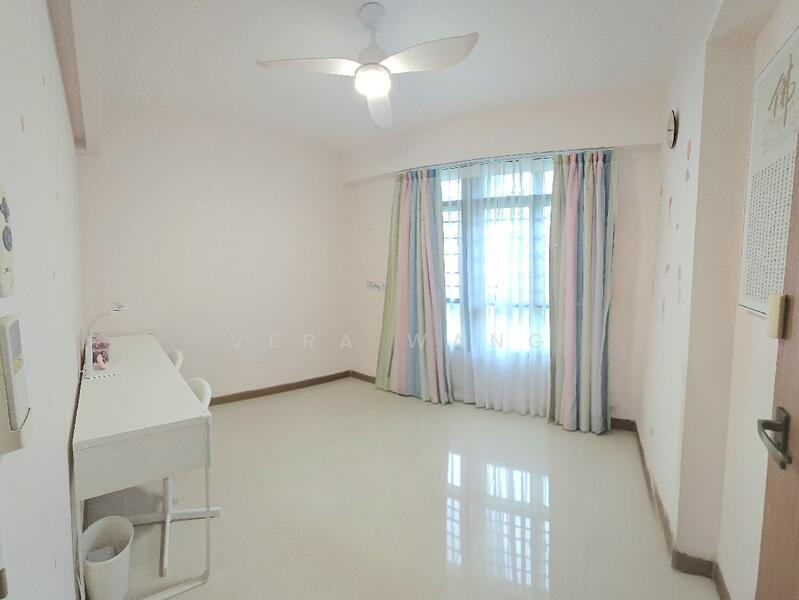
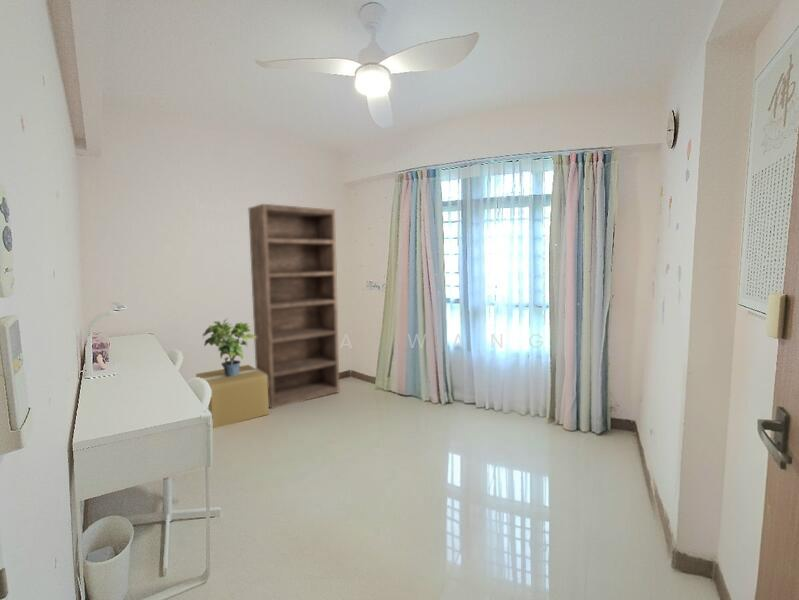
+ bookshelf (296, 304)
+ cardboard box (232, 393)
+ potted plant (228, 346)
